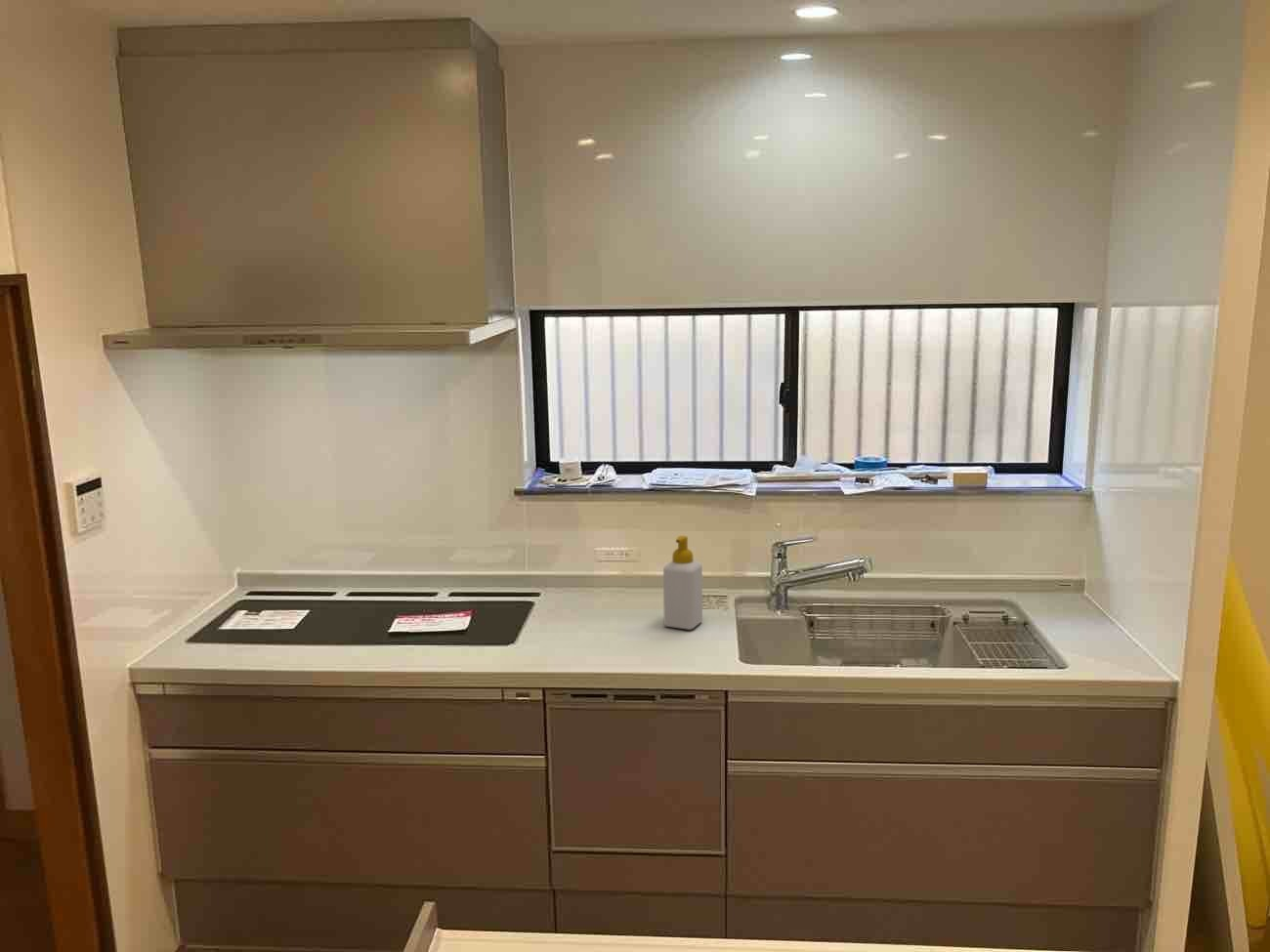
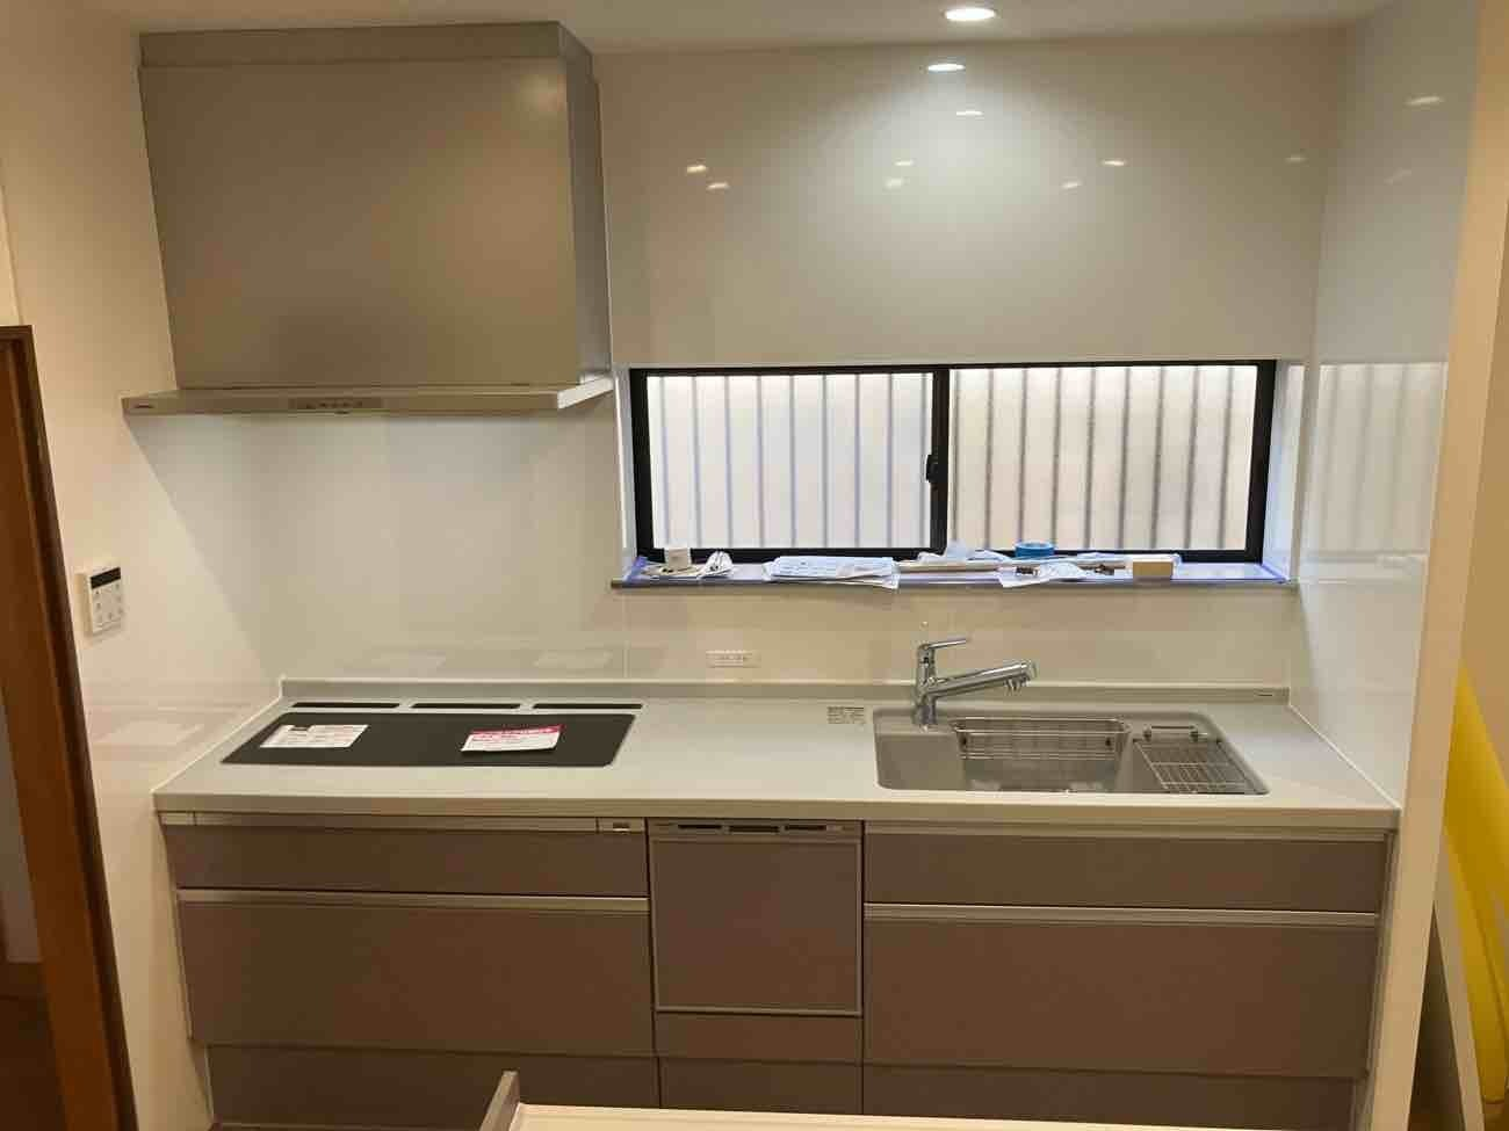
- soap bottle (683, 580)
